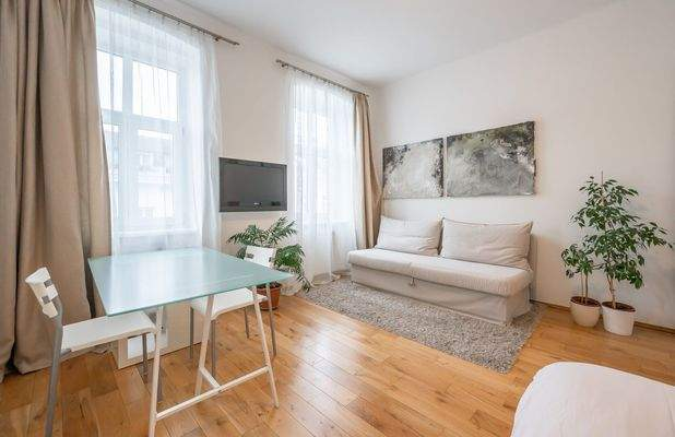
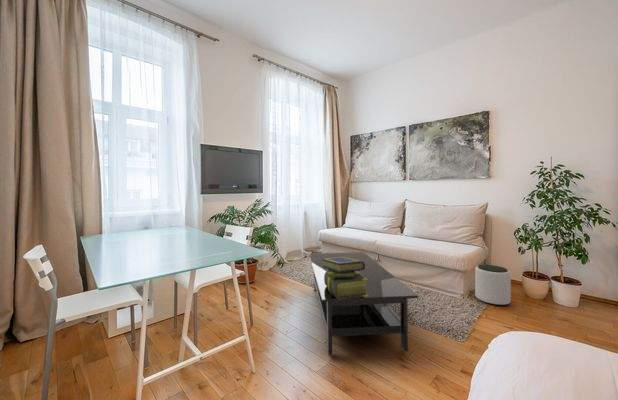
+ coffee table (350, 297)
+ stack of books (342, 274)
+ plant pot (492, 283)
